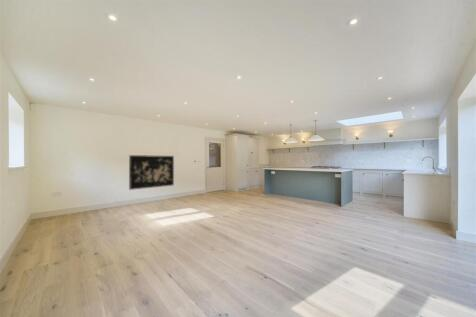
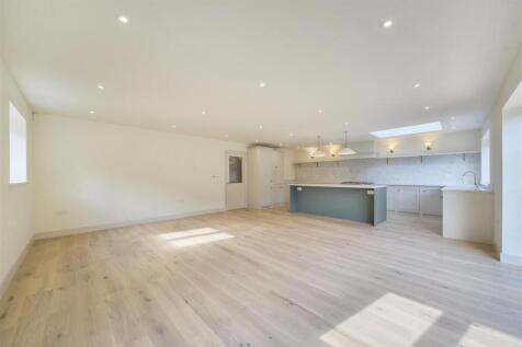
- decorative wall panel (153, 171)
